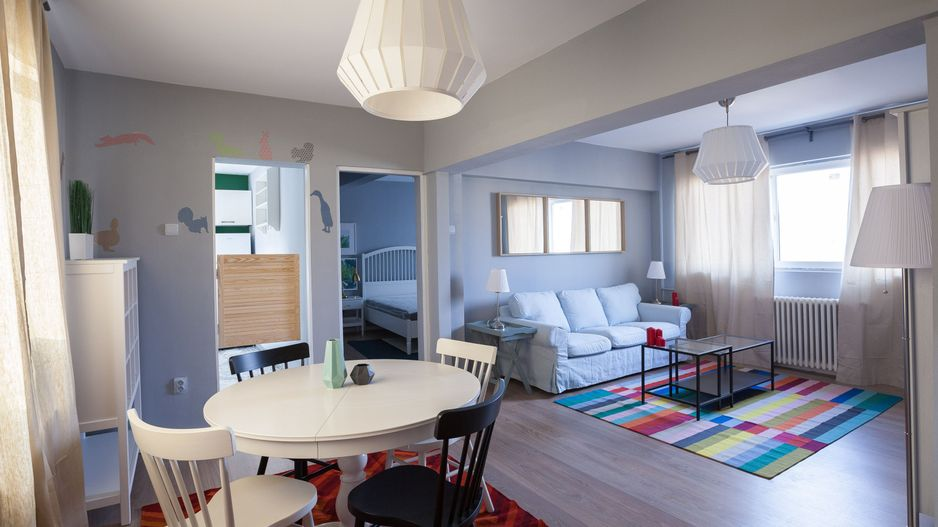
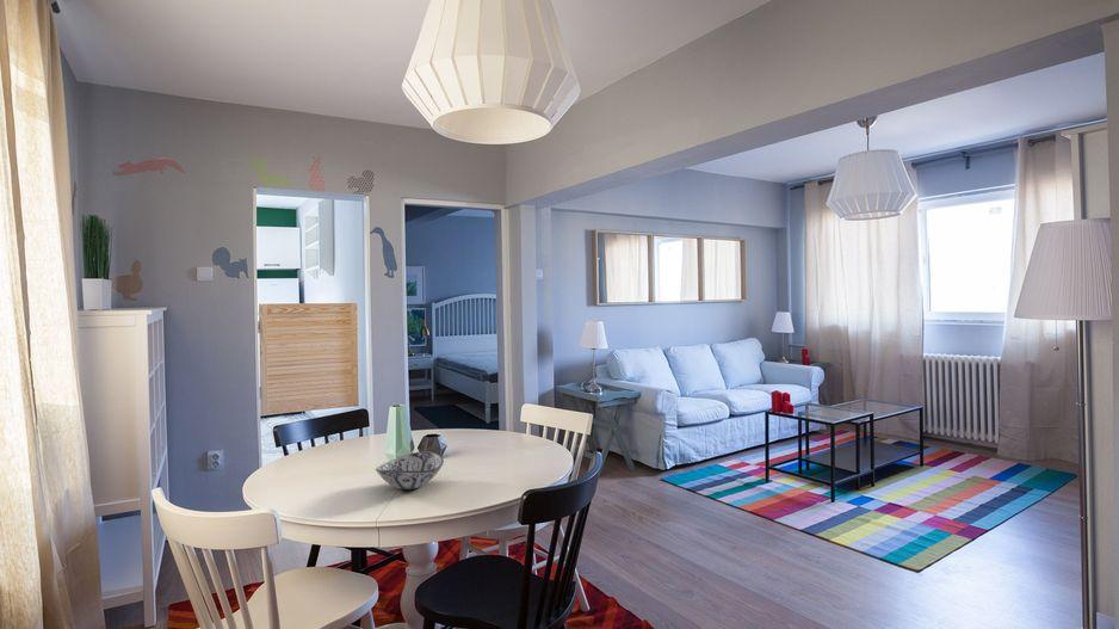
+ decorative bowl (410, 473)
